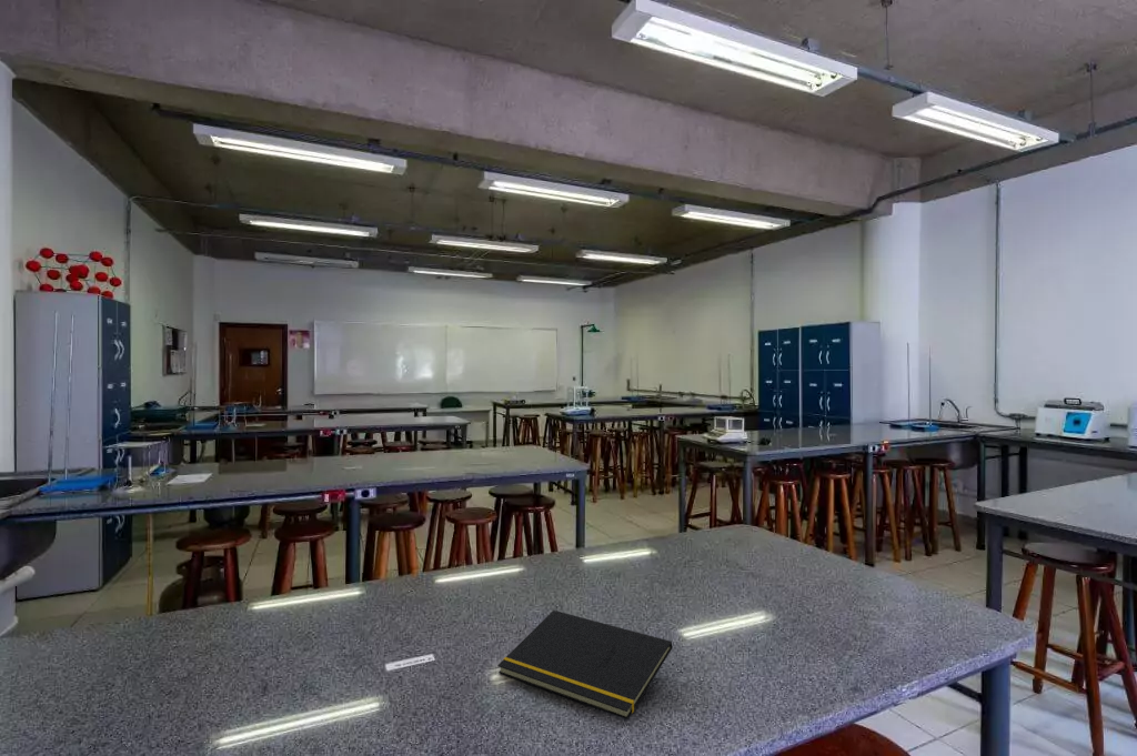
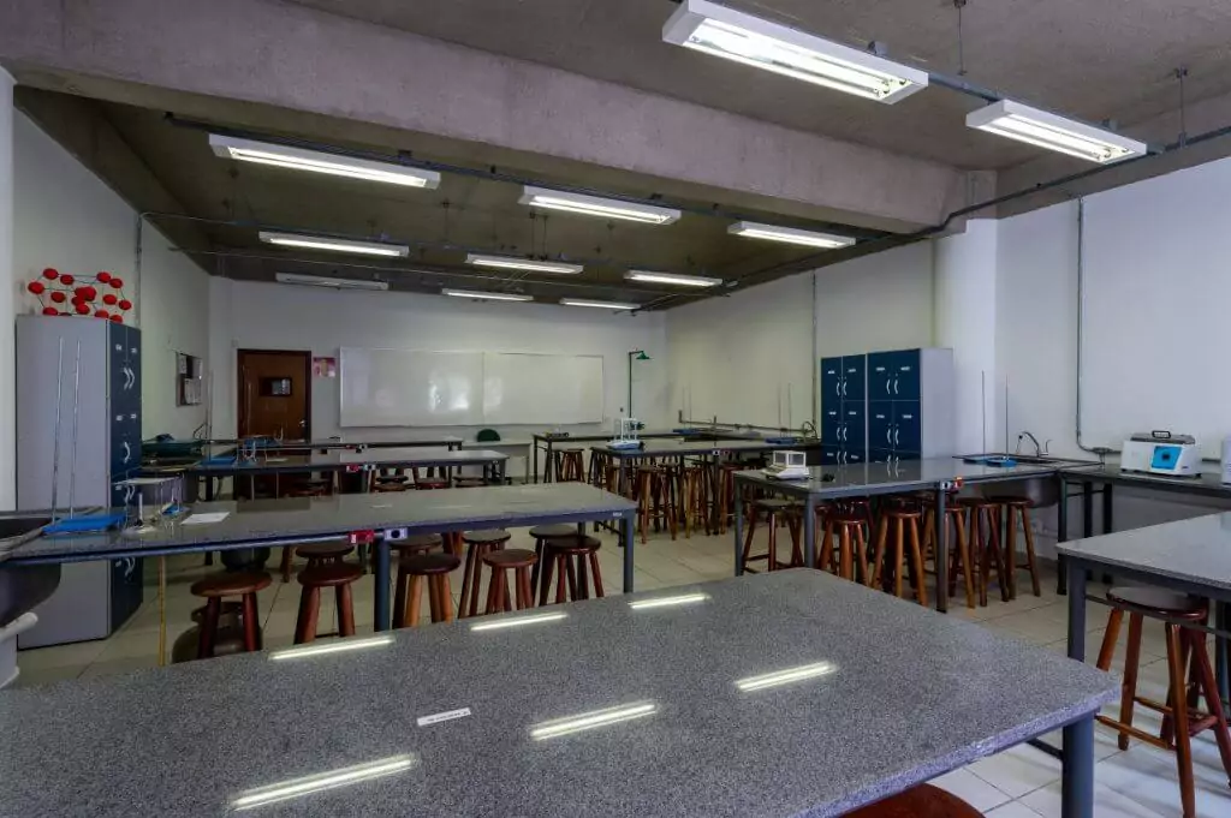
- notepad (585, 656)
